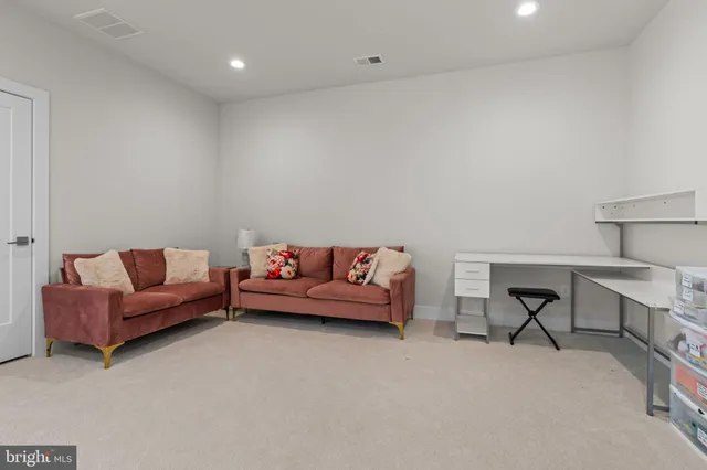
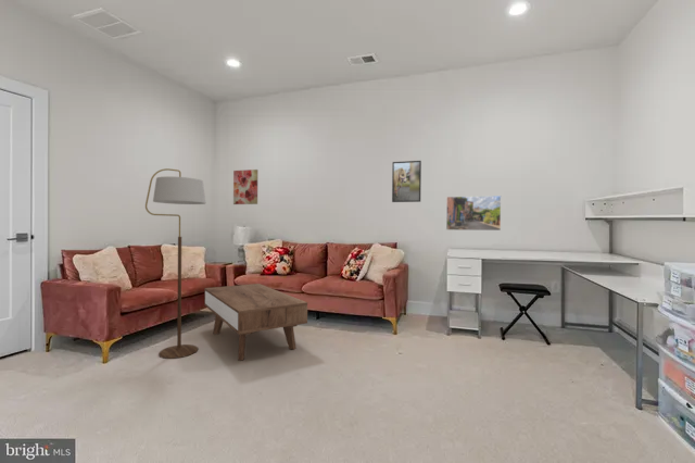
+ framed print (472, 213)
+ wall art (245, 187)
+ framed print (406, 182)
+ coffee table (252, 317)
+ floor lamp (178, 261)
